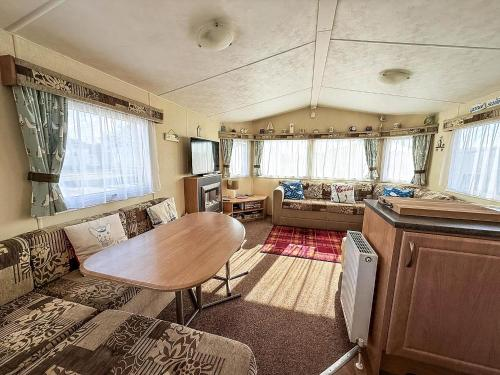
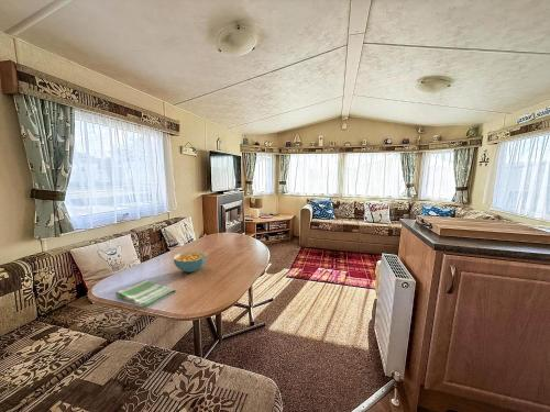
+ cereal bowl (190, 263)
+ dish towel (145, 291)
